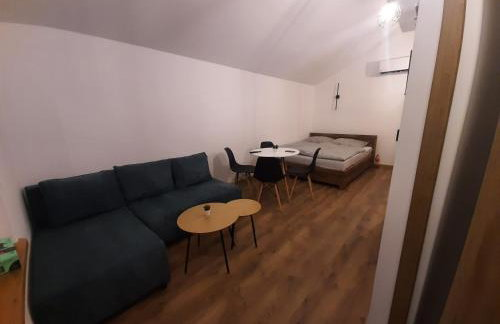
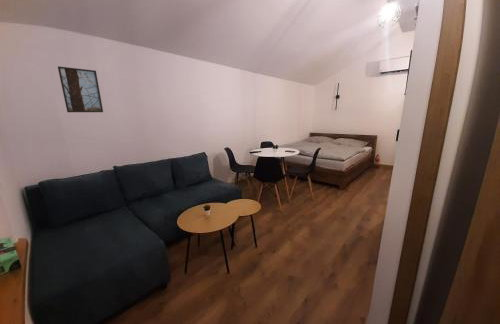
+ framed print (82, 90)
